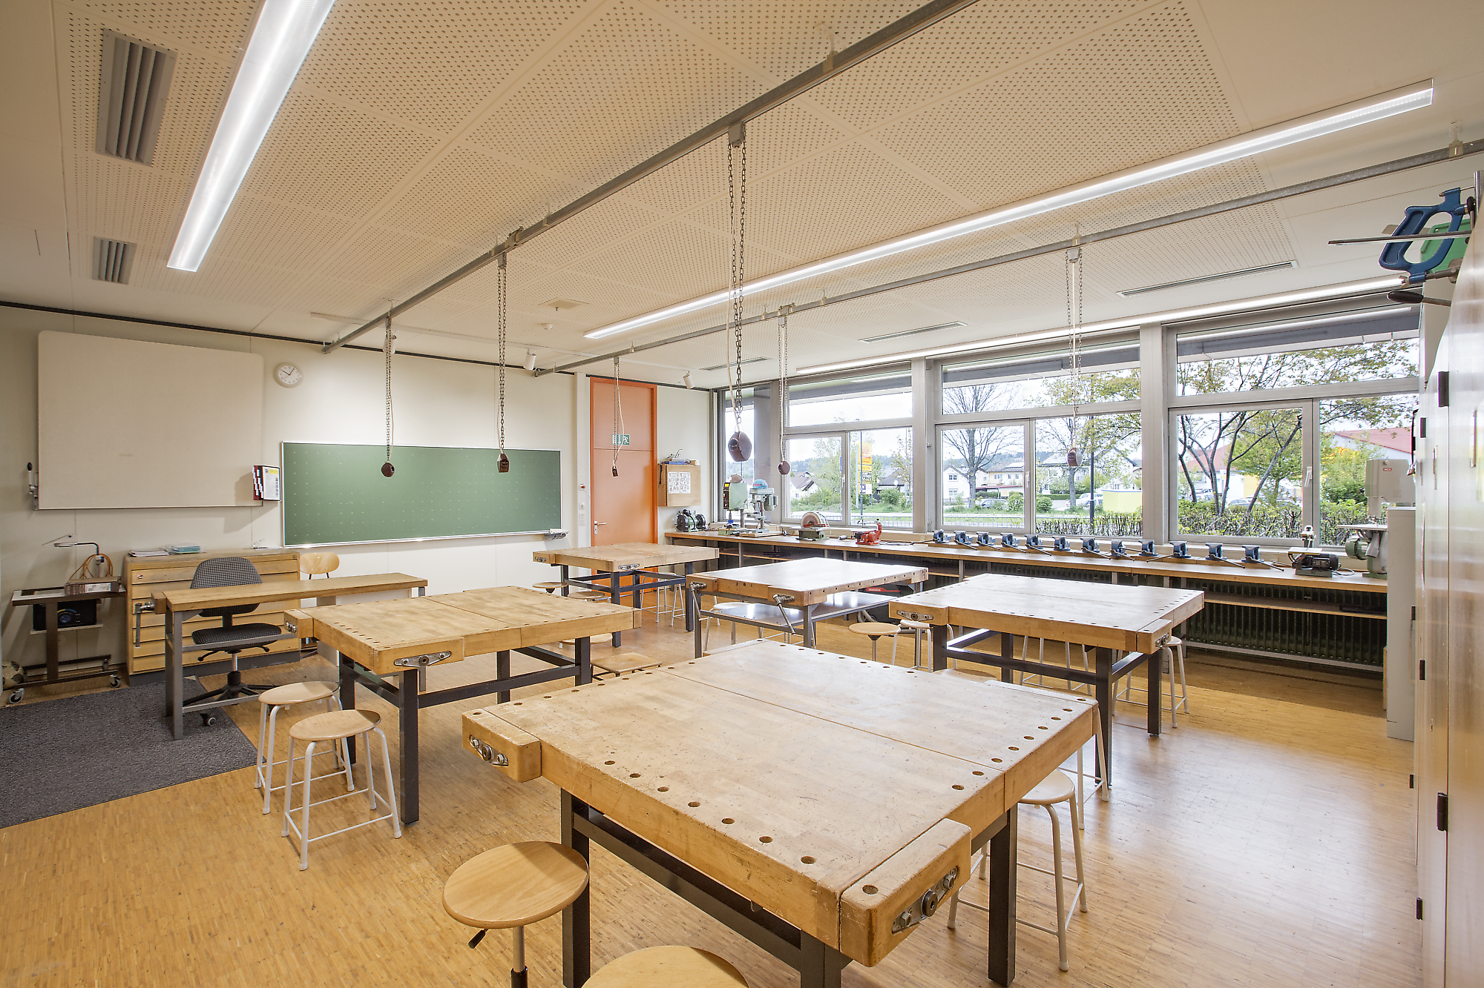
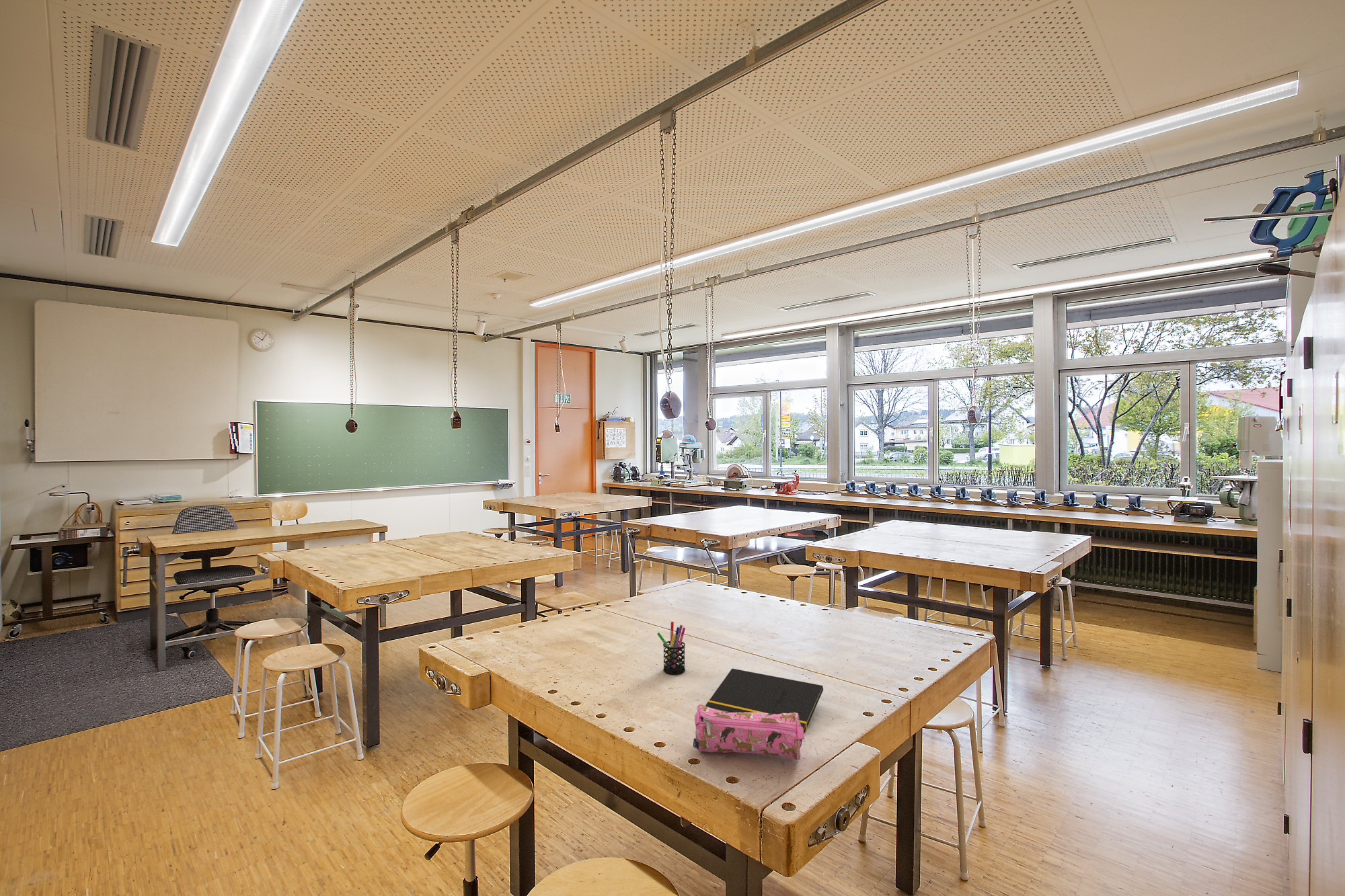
+ pencil case (748, 731)
+ pen holder (671, 647)
+ notepad (765, 698)
